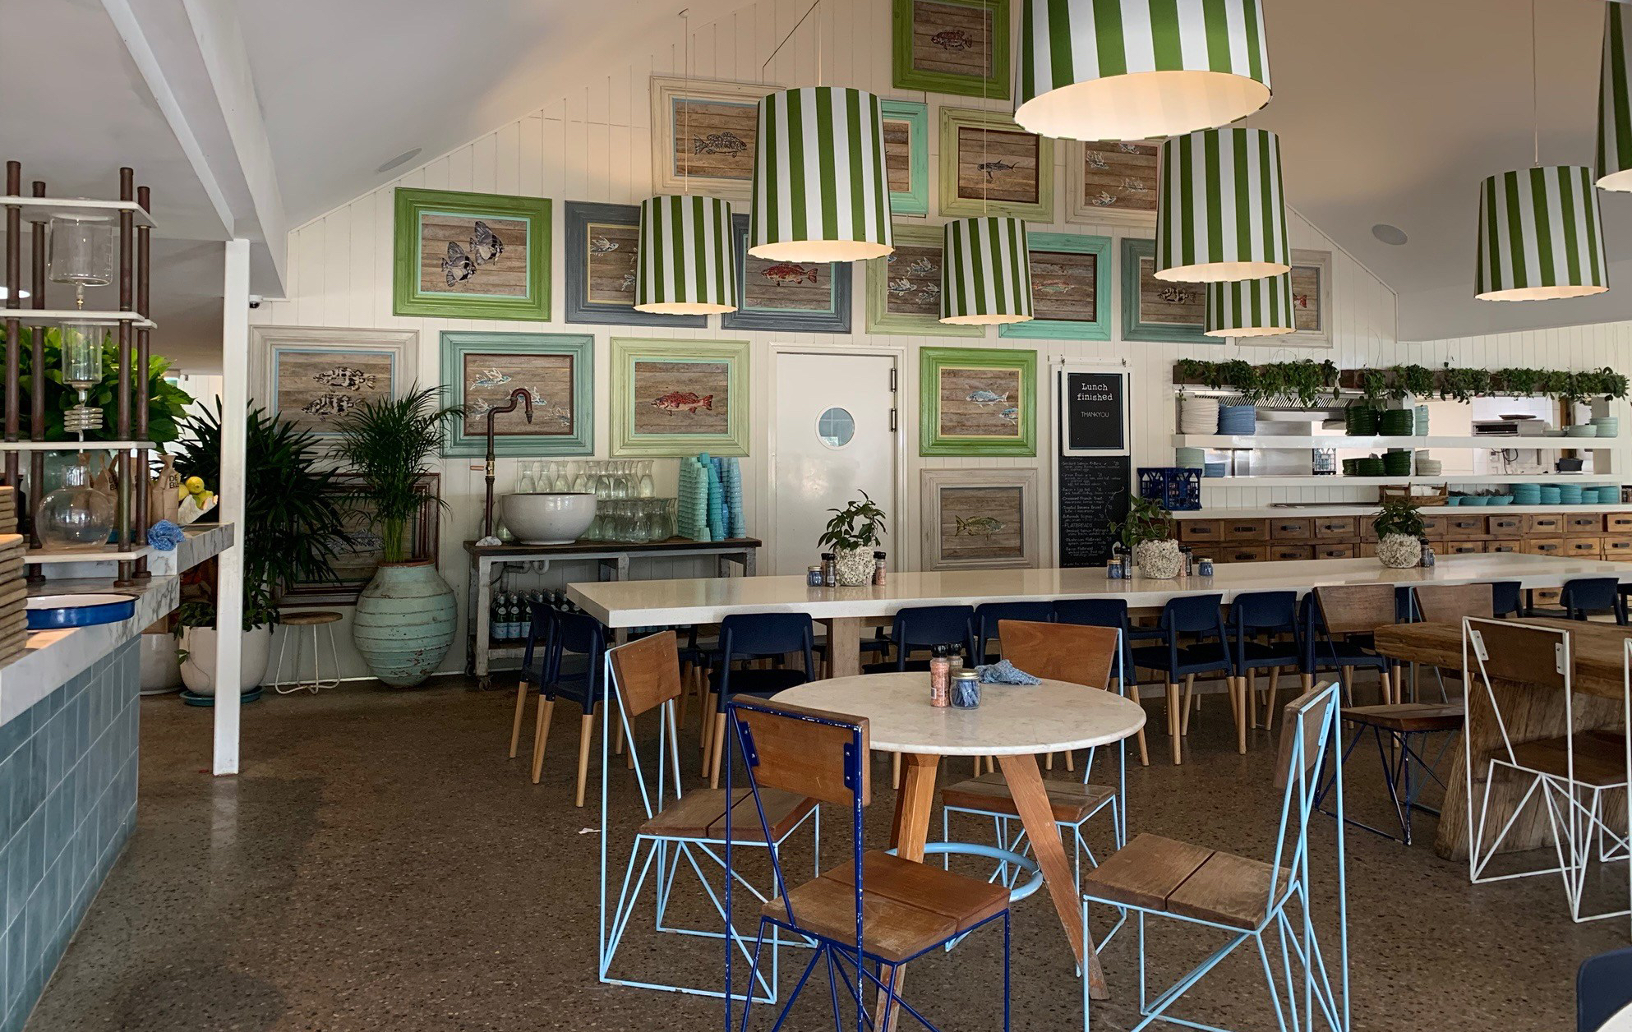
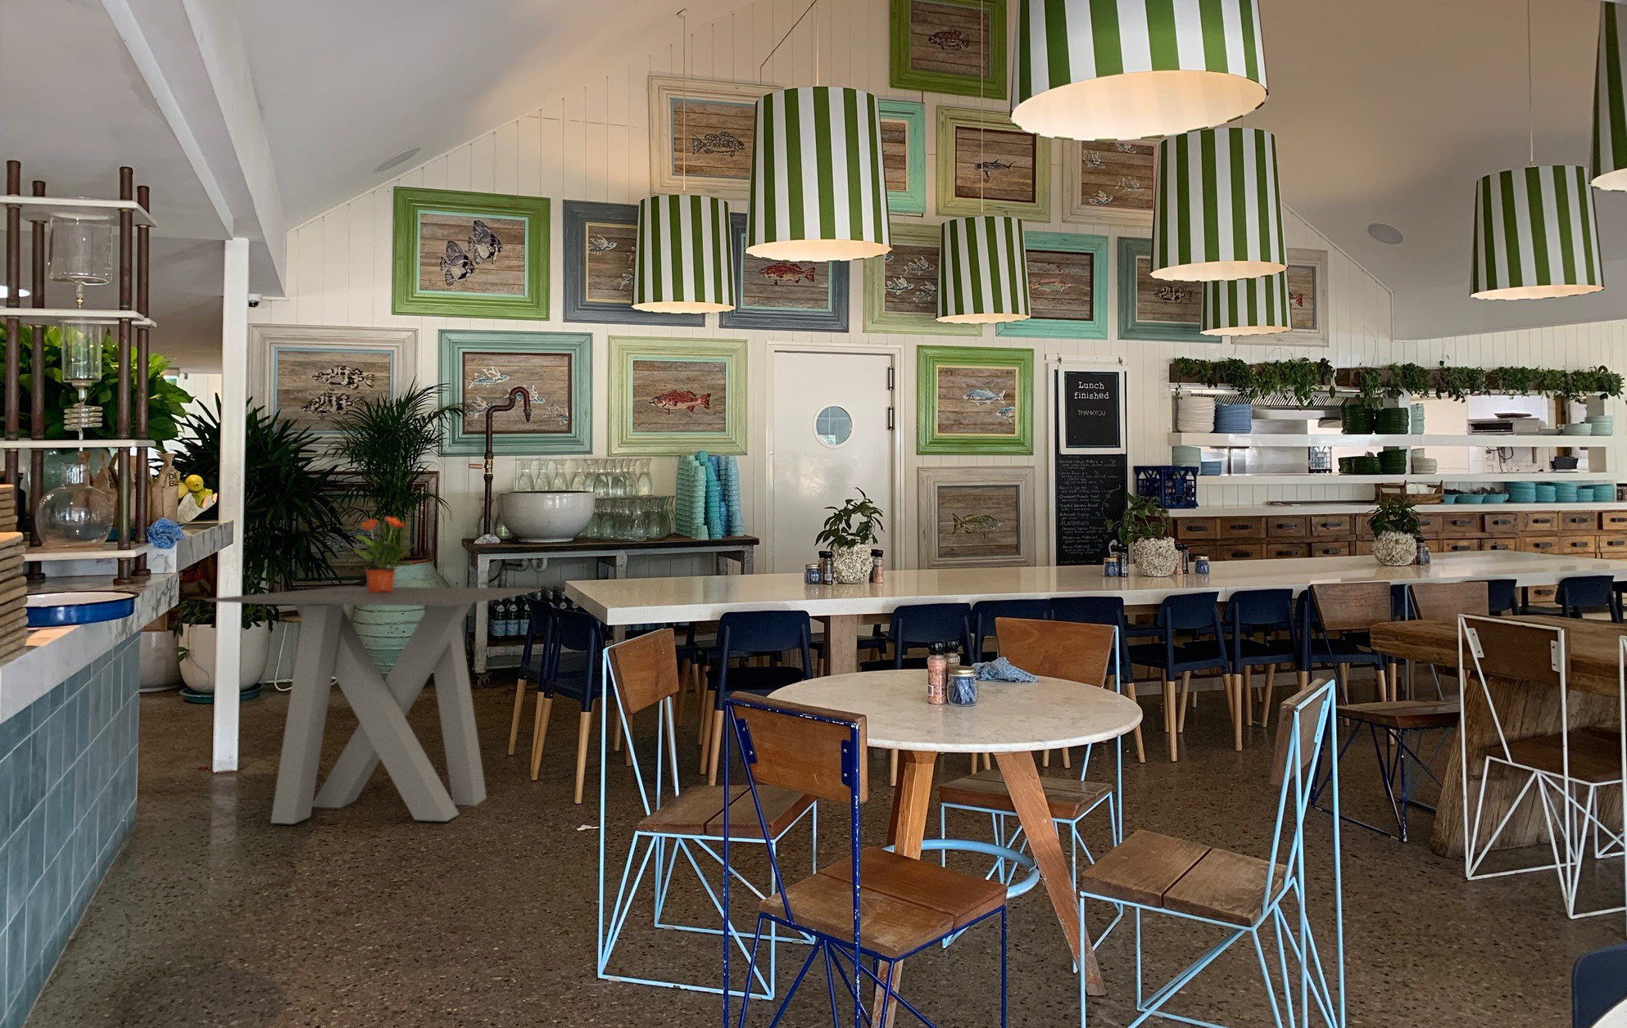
+ dining table (386, 701)
+ potted plant (380, 553)
